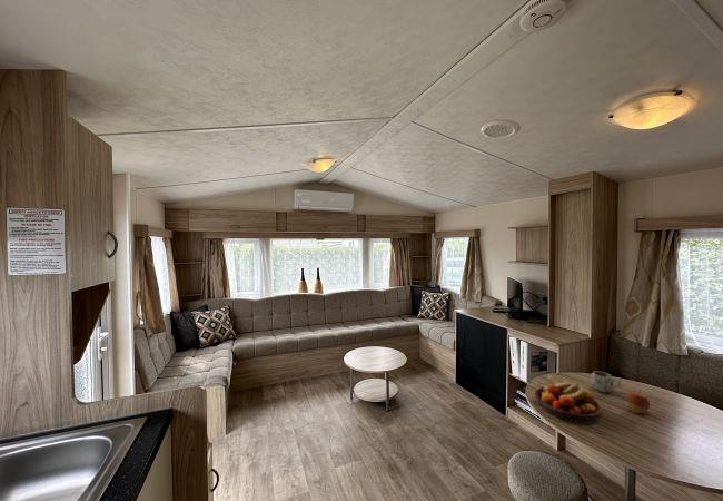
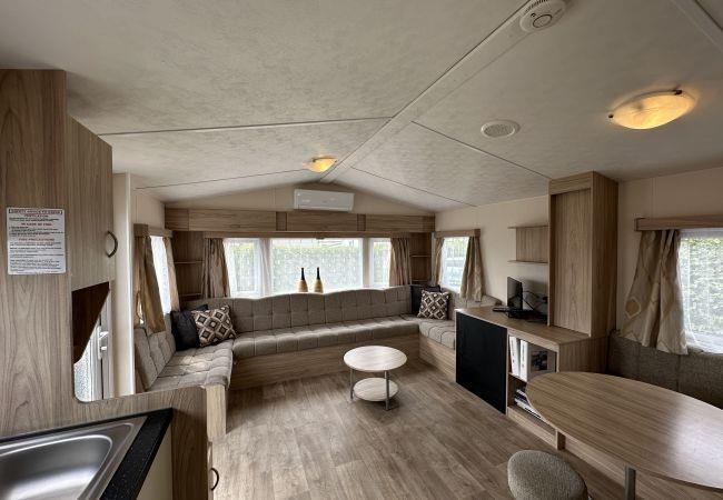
- apple (637, 401)
- fruit bowl (565, 396)
- mug (605, 382)
